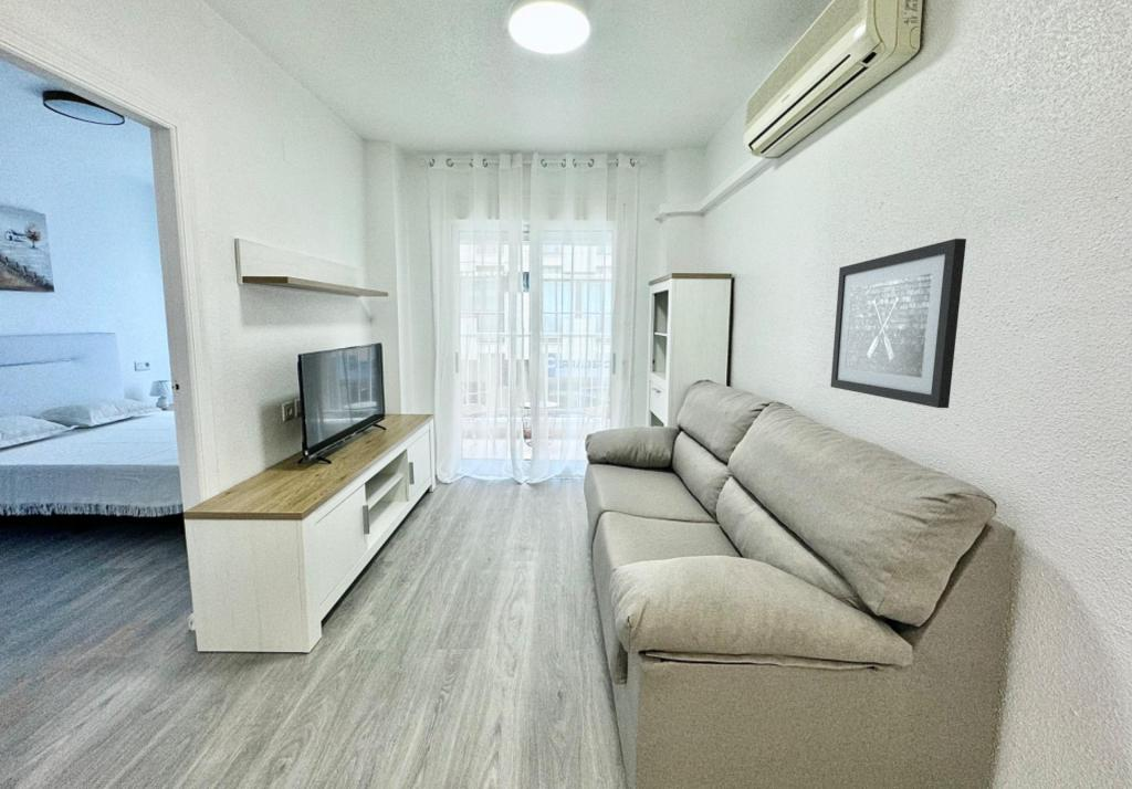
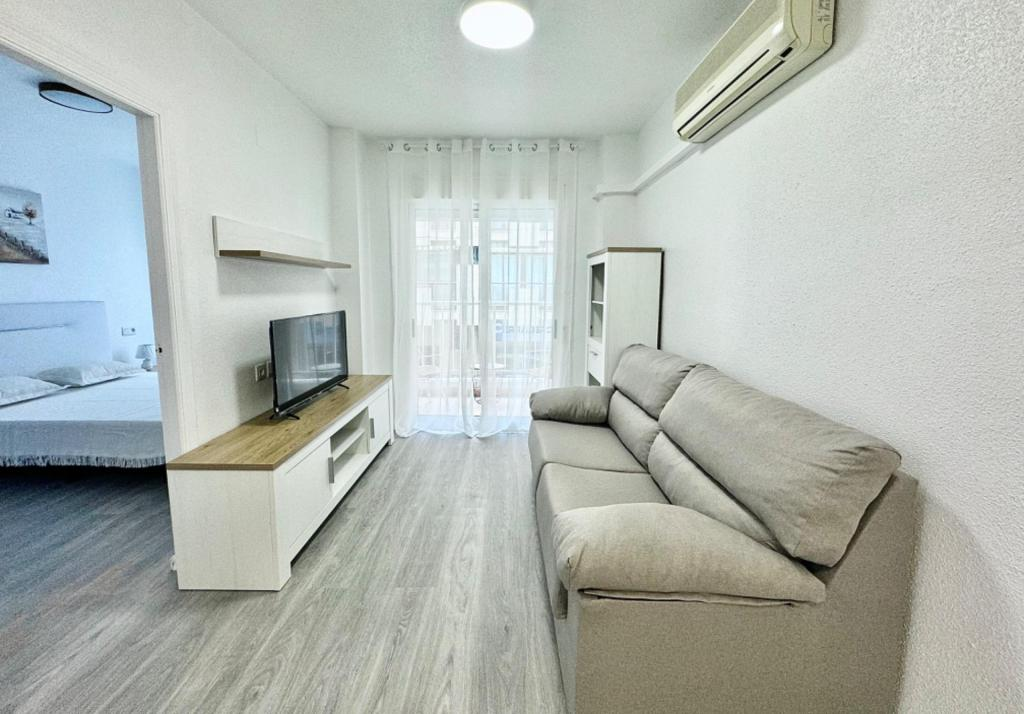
- wall art (885, 326)
